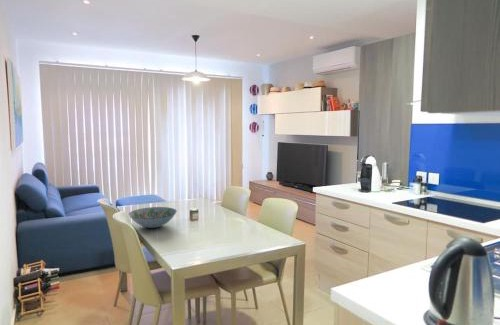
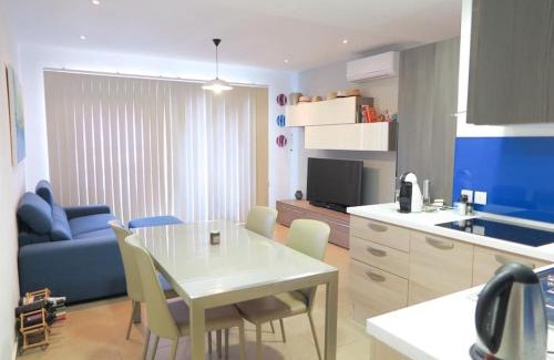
- decorative bowl (153, 219)
